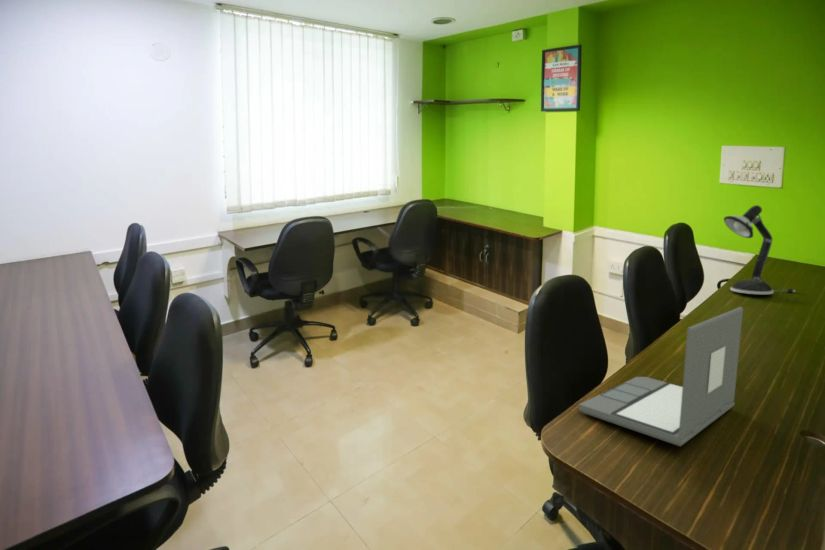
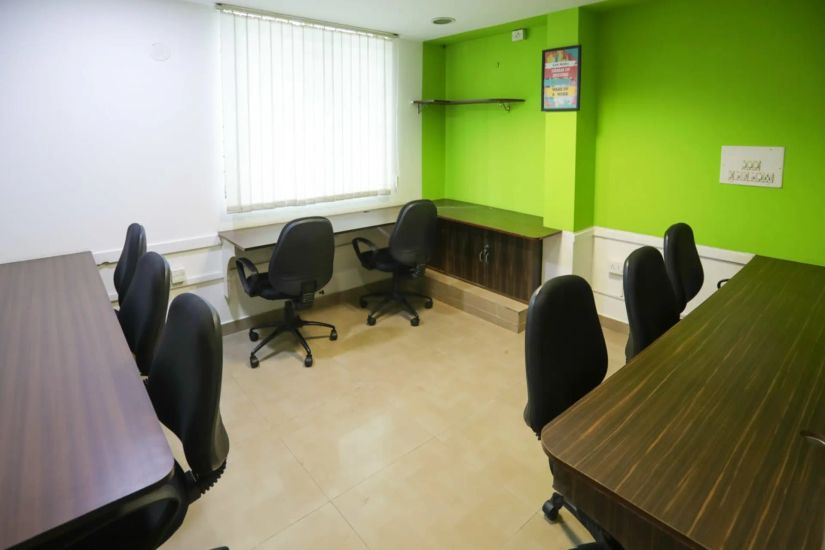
- laptop (655, 379)
- desk lamp (760, 249)
